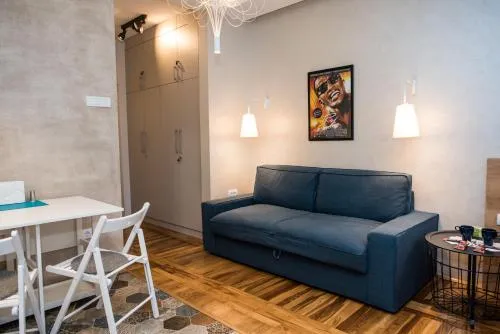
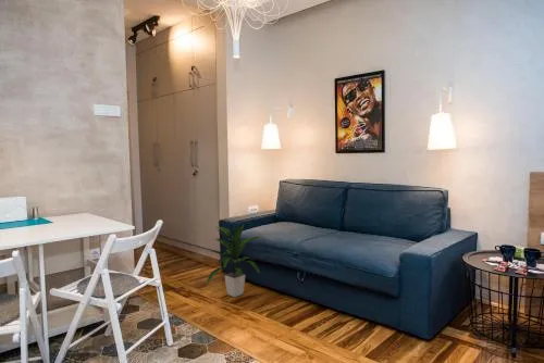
+ indoor plant (232, 258)
